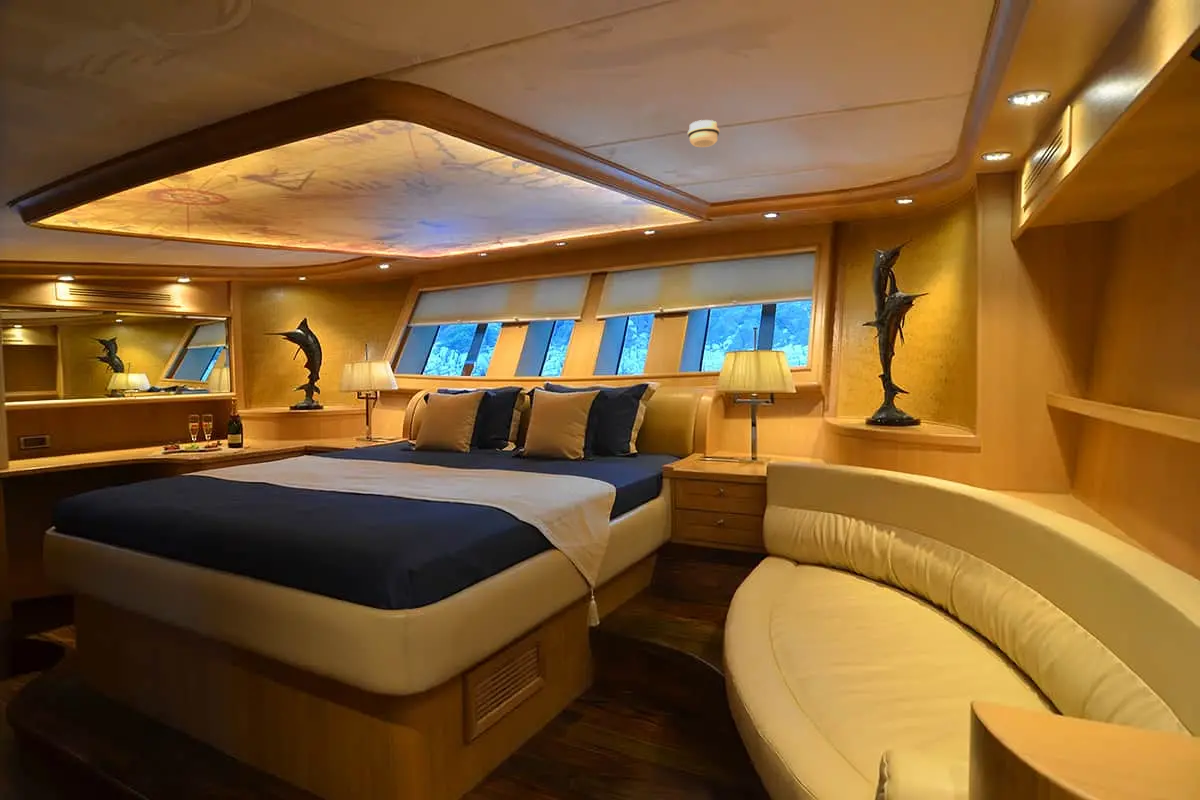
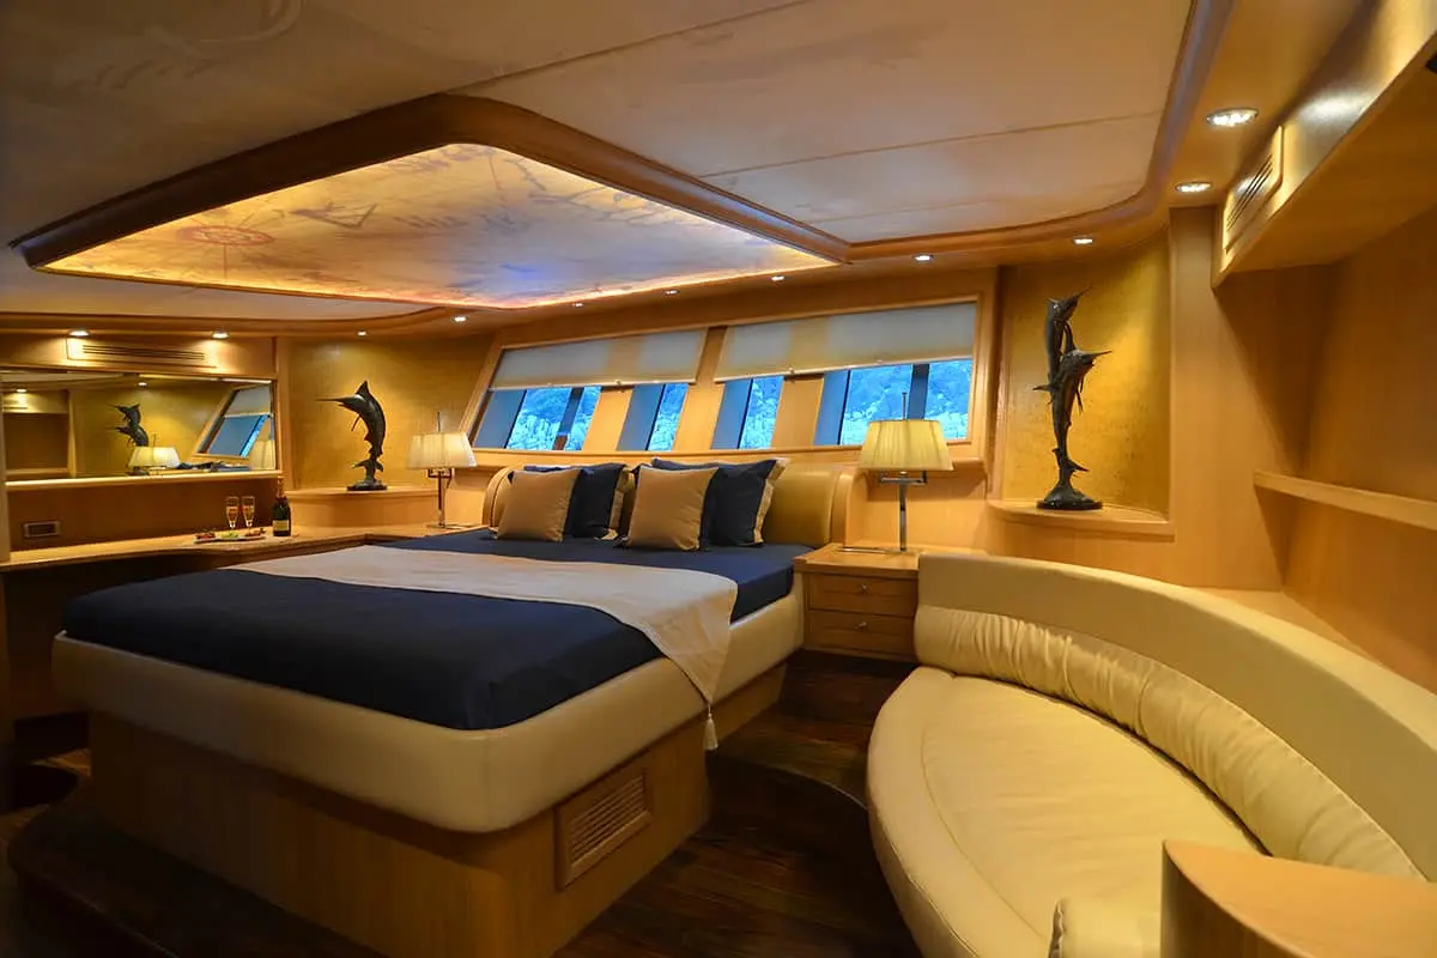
- smoke detector (703, 134)
